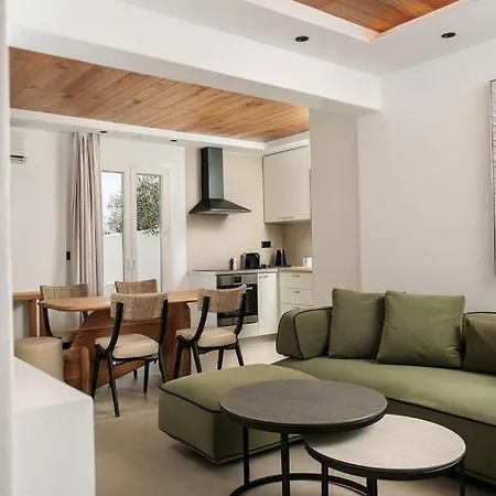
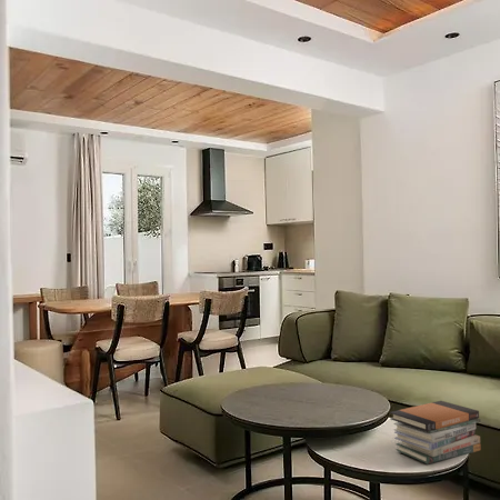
+ book stack (436, 430)
